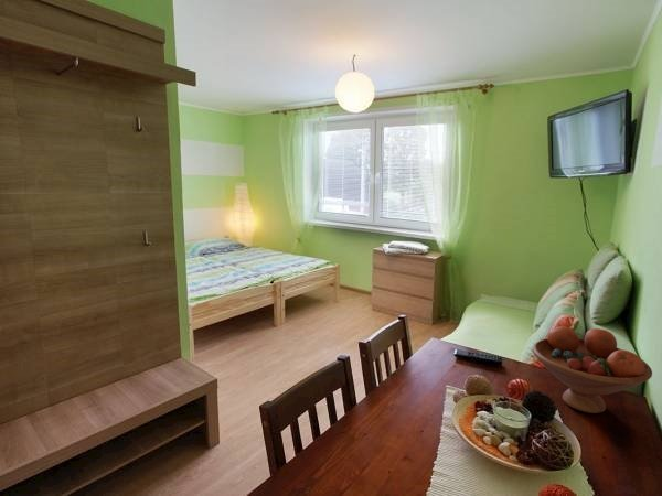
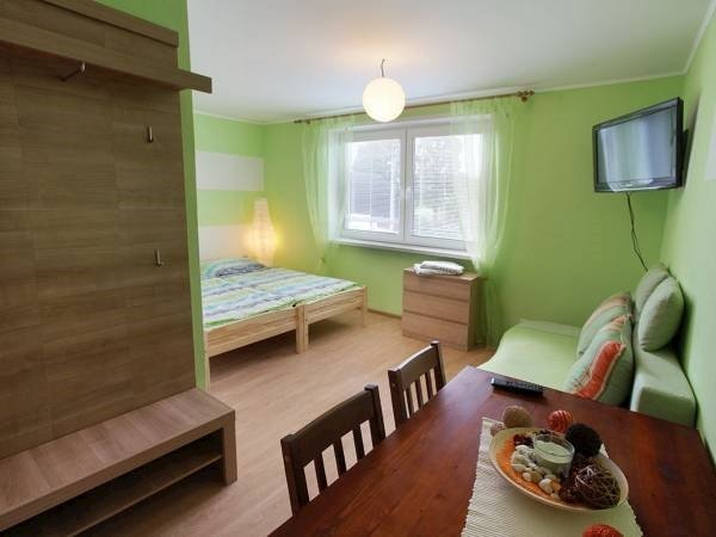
- fruit bowl (586, 370)
